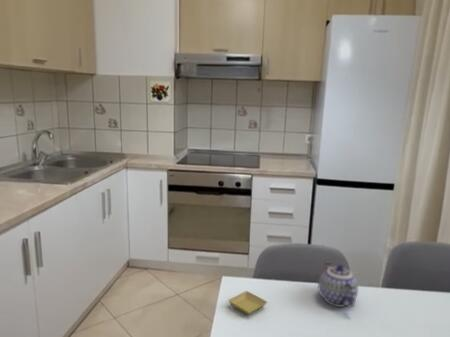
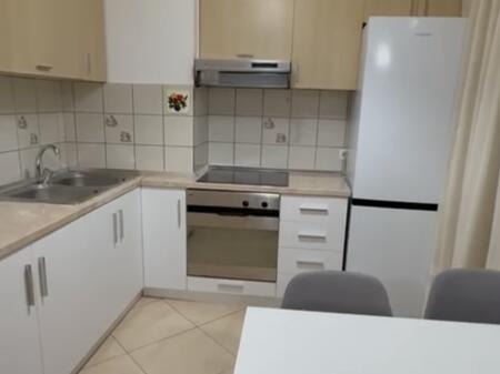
- teapot (338, 282)
- saucer (247, 303)
